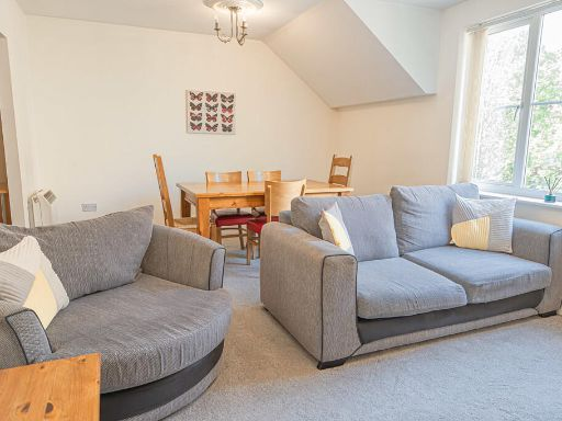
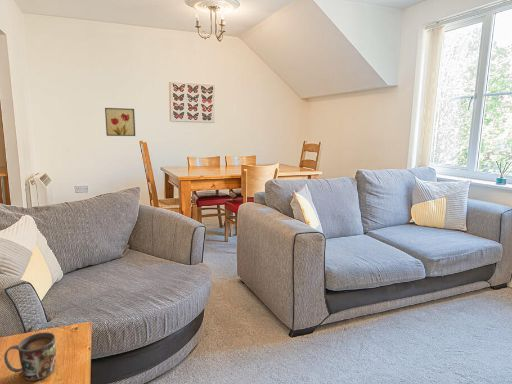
+ mug (30, 357)
+ wall art (120, 122)
